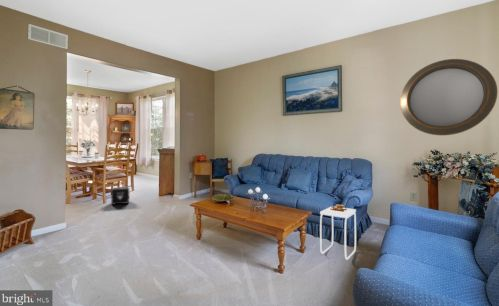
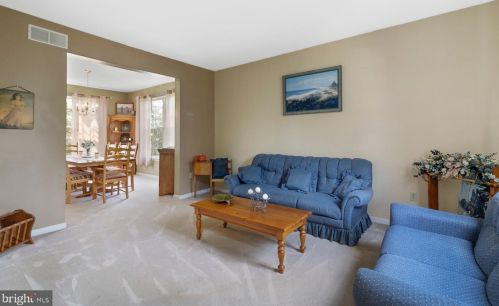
- home mirror (444, 97)
- side table (332, 228)
- air purifier (120, 195)
